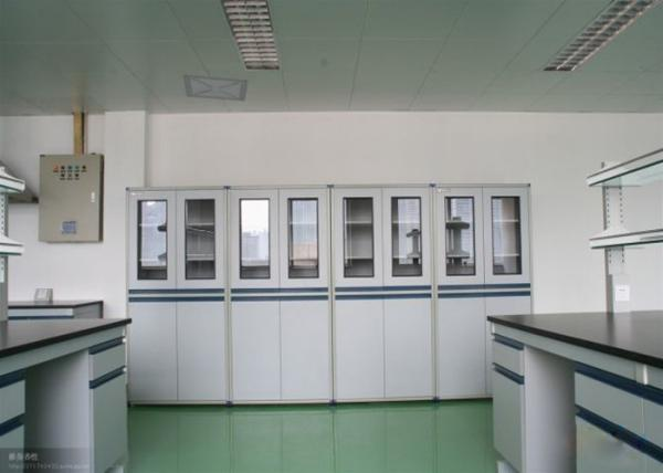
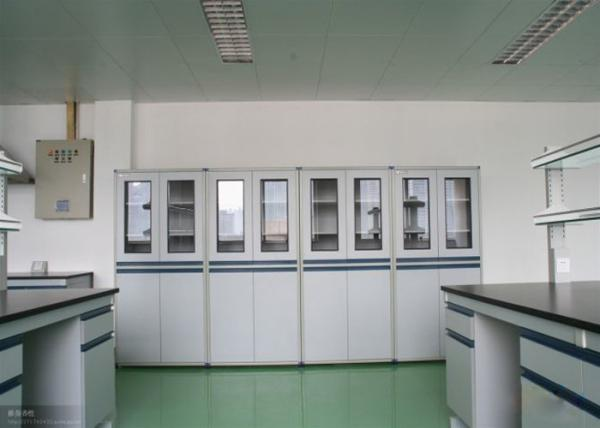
- ceiling vent (215, 88)
